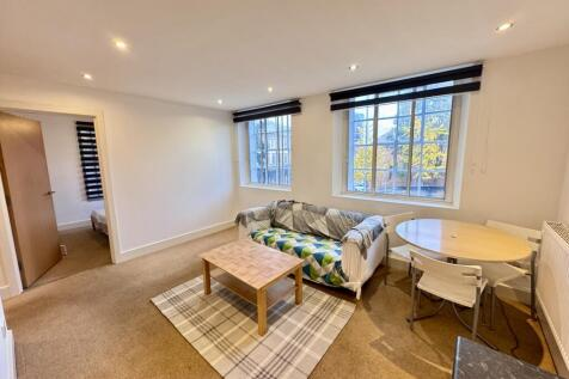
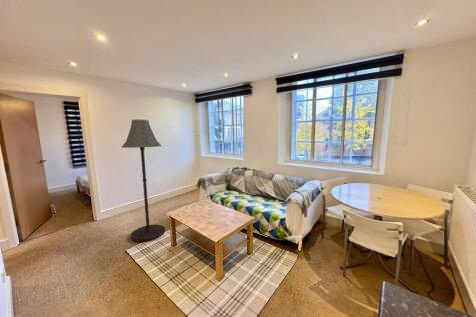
+ floor lamp (144, 178)
